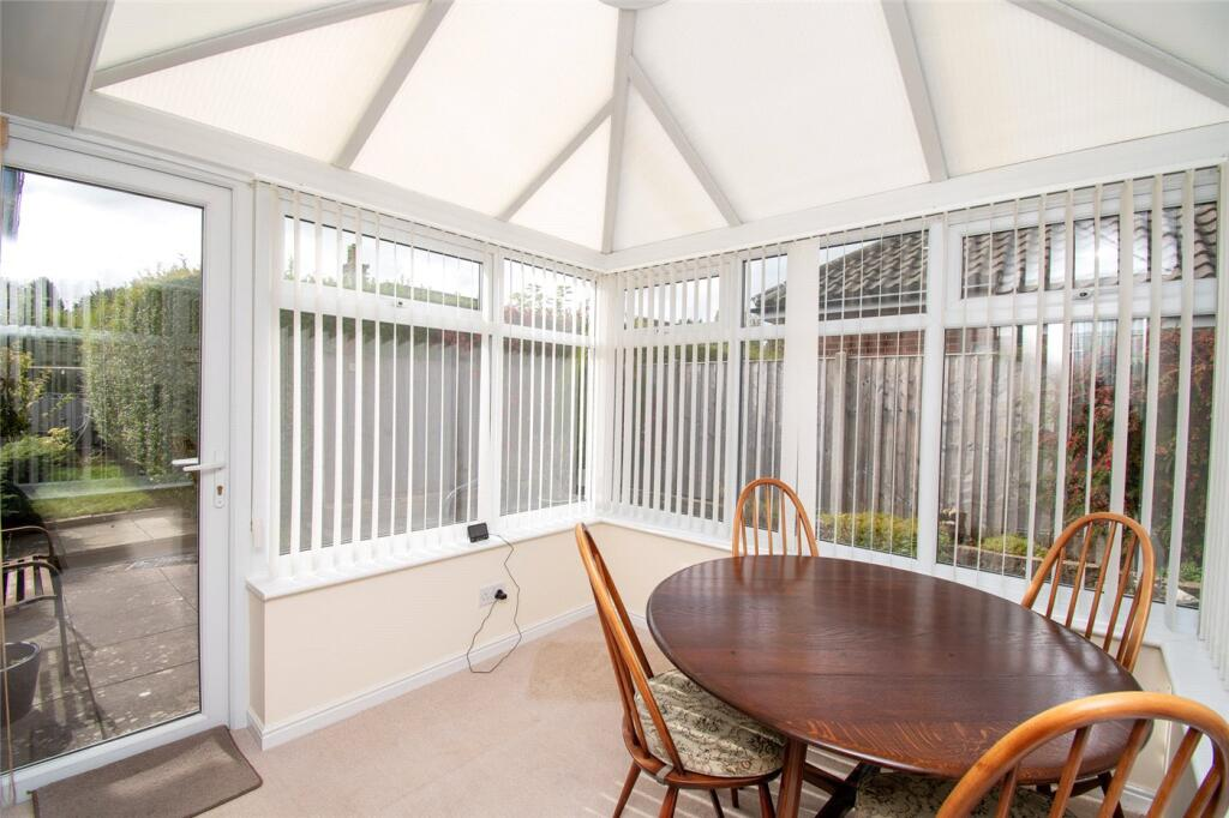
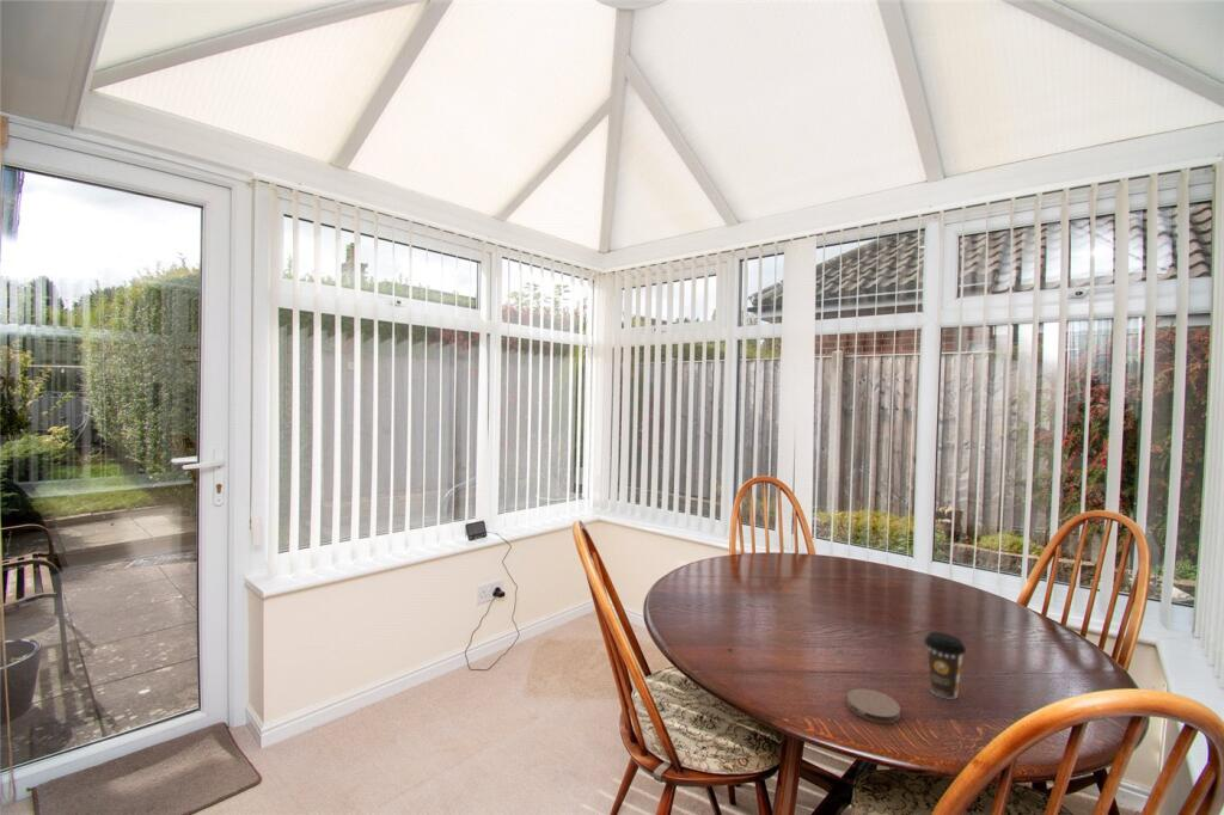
+ coffee cup (944, 664)
+ coaster (873, 705)
